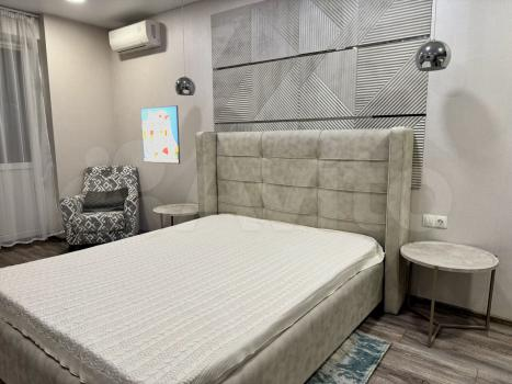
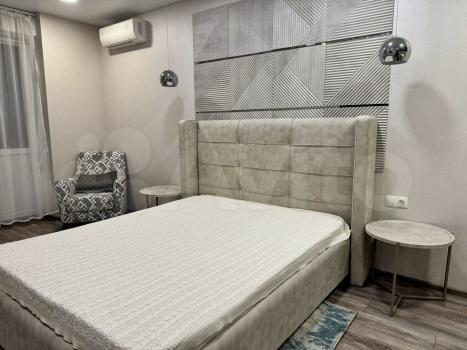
- wall art (159, 135)
